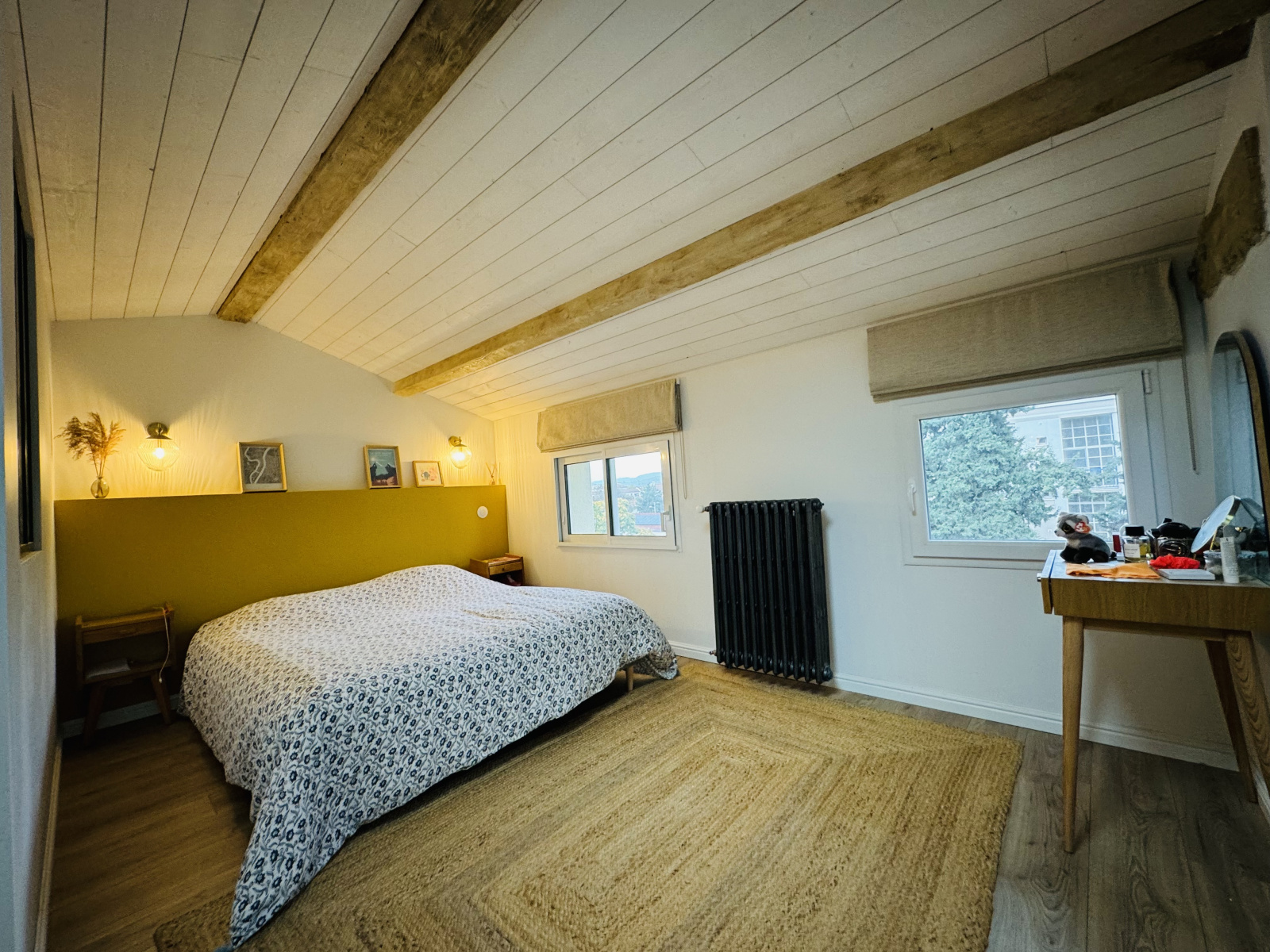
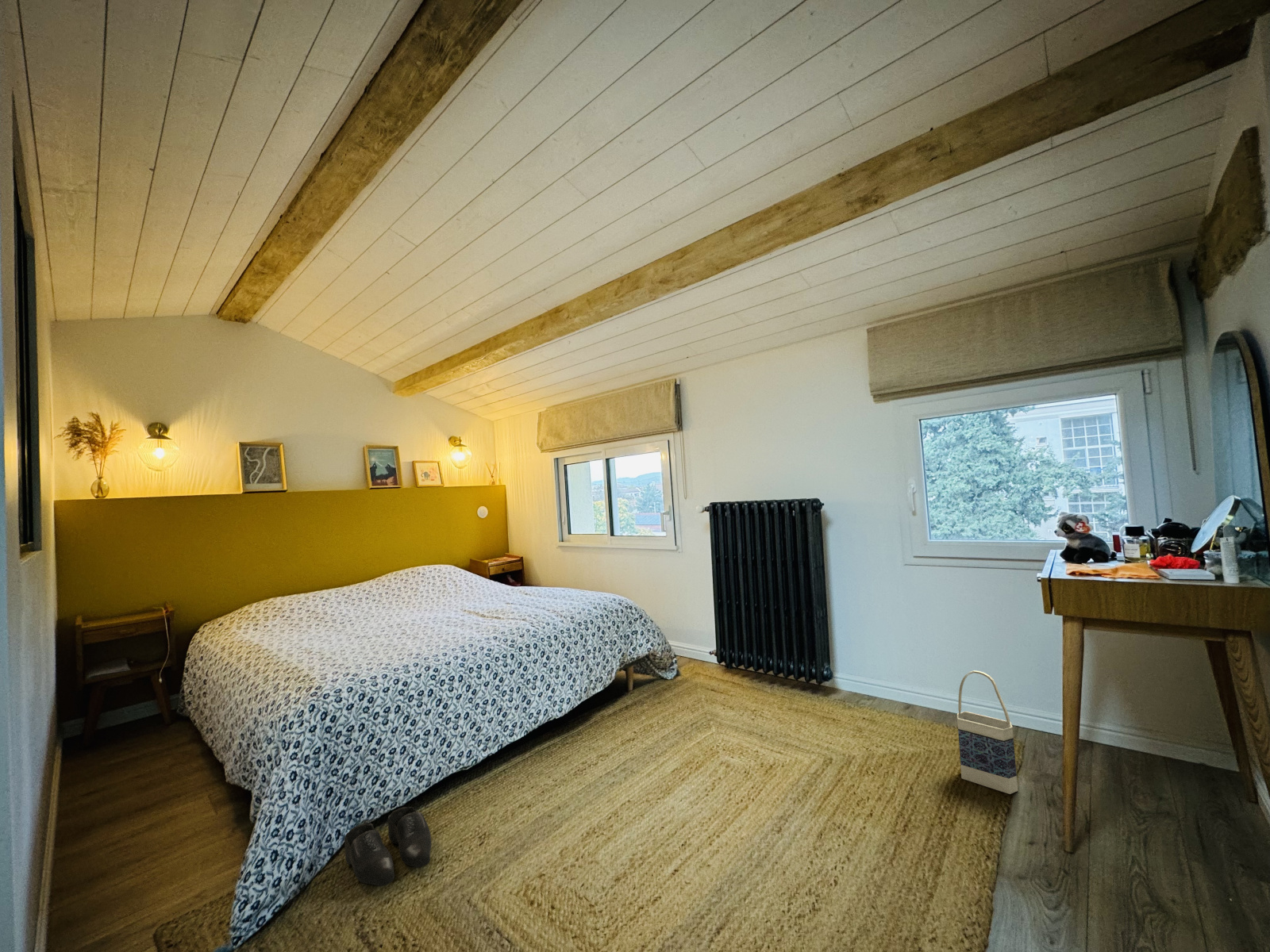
+ bag (984, 726)
+ shoe (392, 842)
